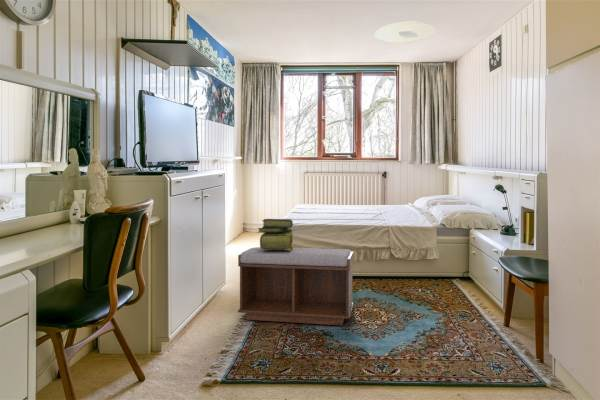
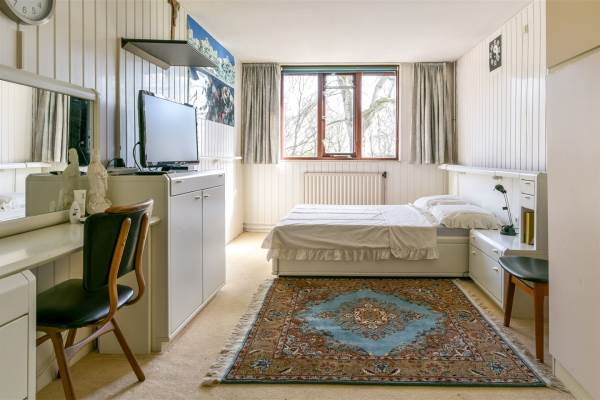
- bench (297, 282)
- stack of books (276, 233)
- ceiling light (404, 30)
